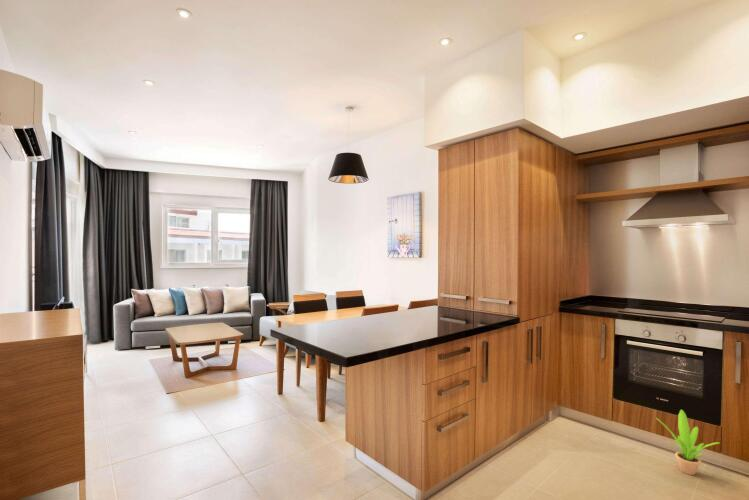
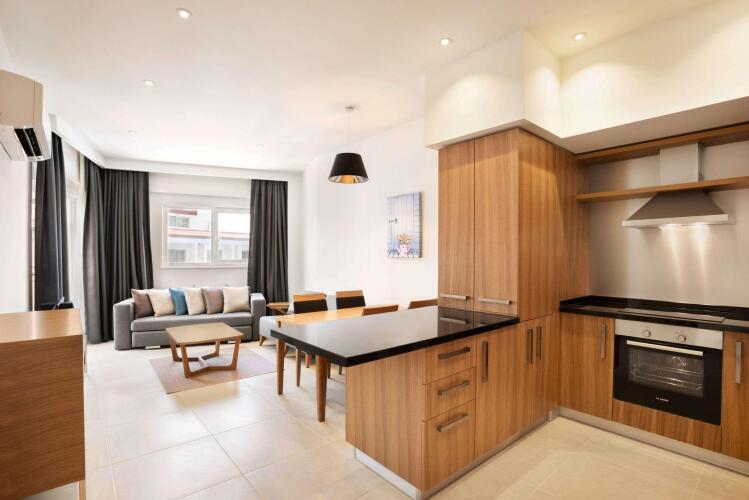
- potted plant (689, 446)
